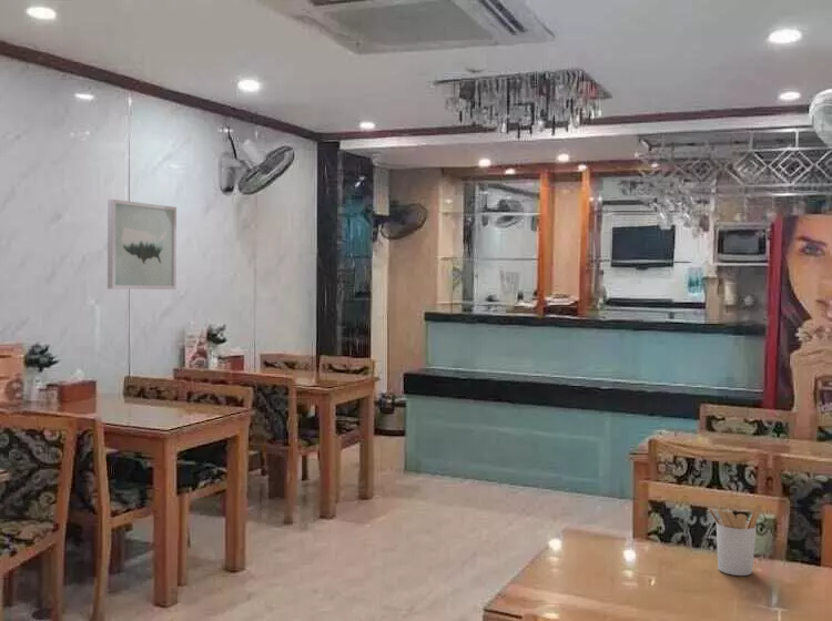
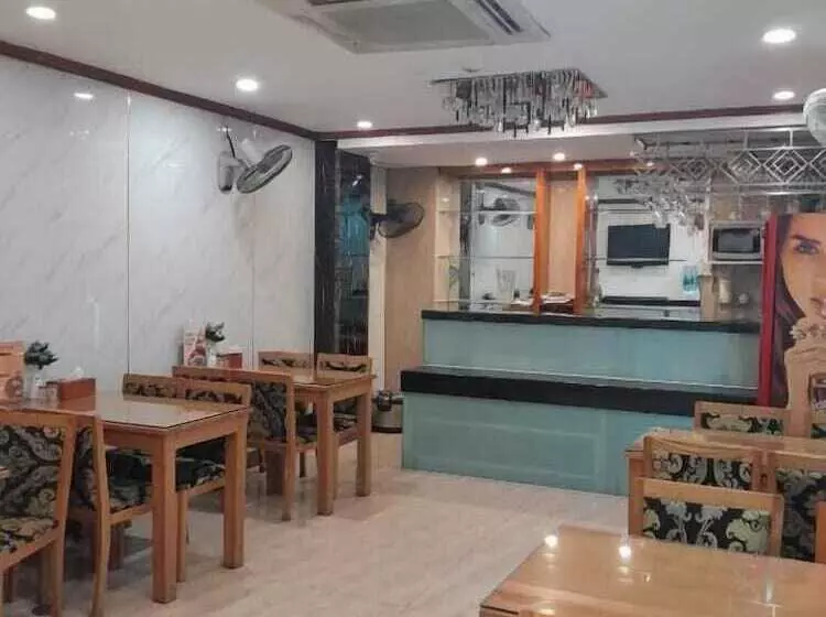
- utensil holder (734, 538)
- wall art (143, 246)
